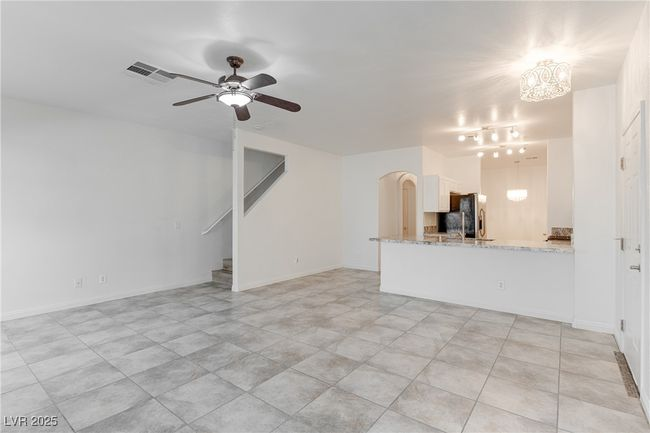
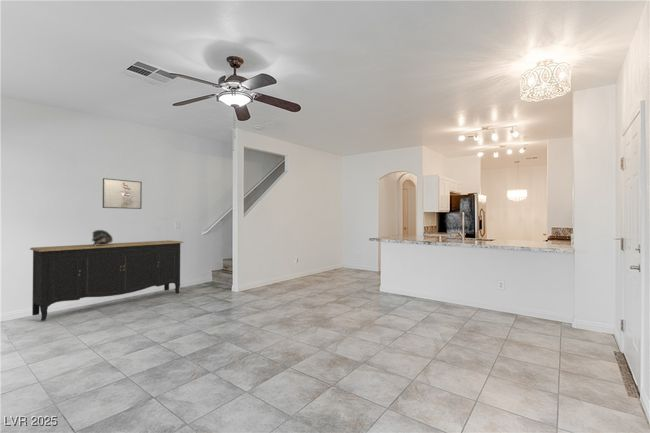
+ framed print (122, 194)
+ decorative sculpture (101, 237)
+ sideboard (116, 273)
